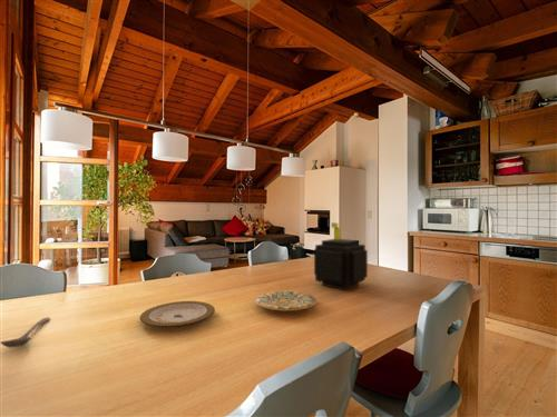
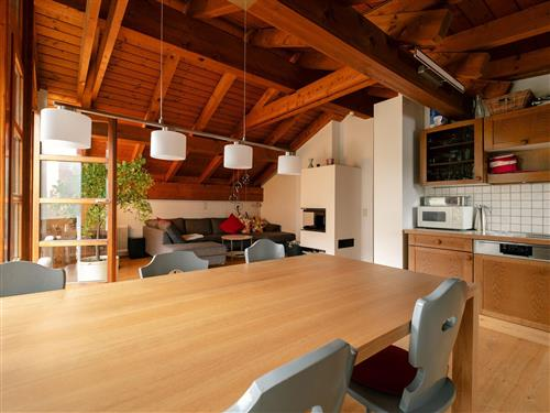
- plant pot (340, 254)
- stirrer (31, 328)
- plate (285, 302)
- plate (178, 315)
